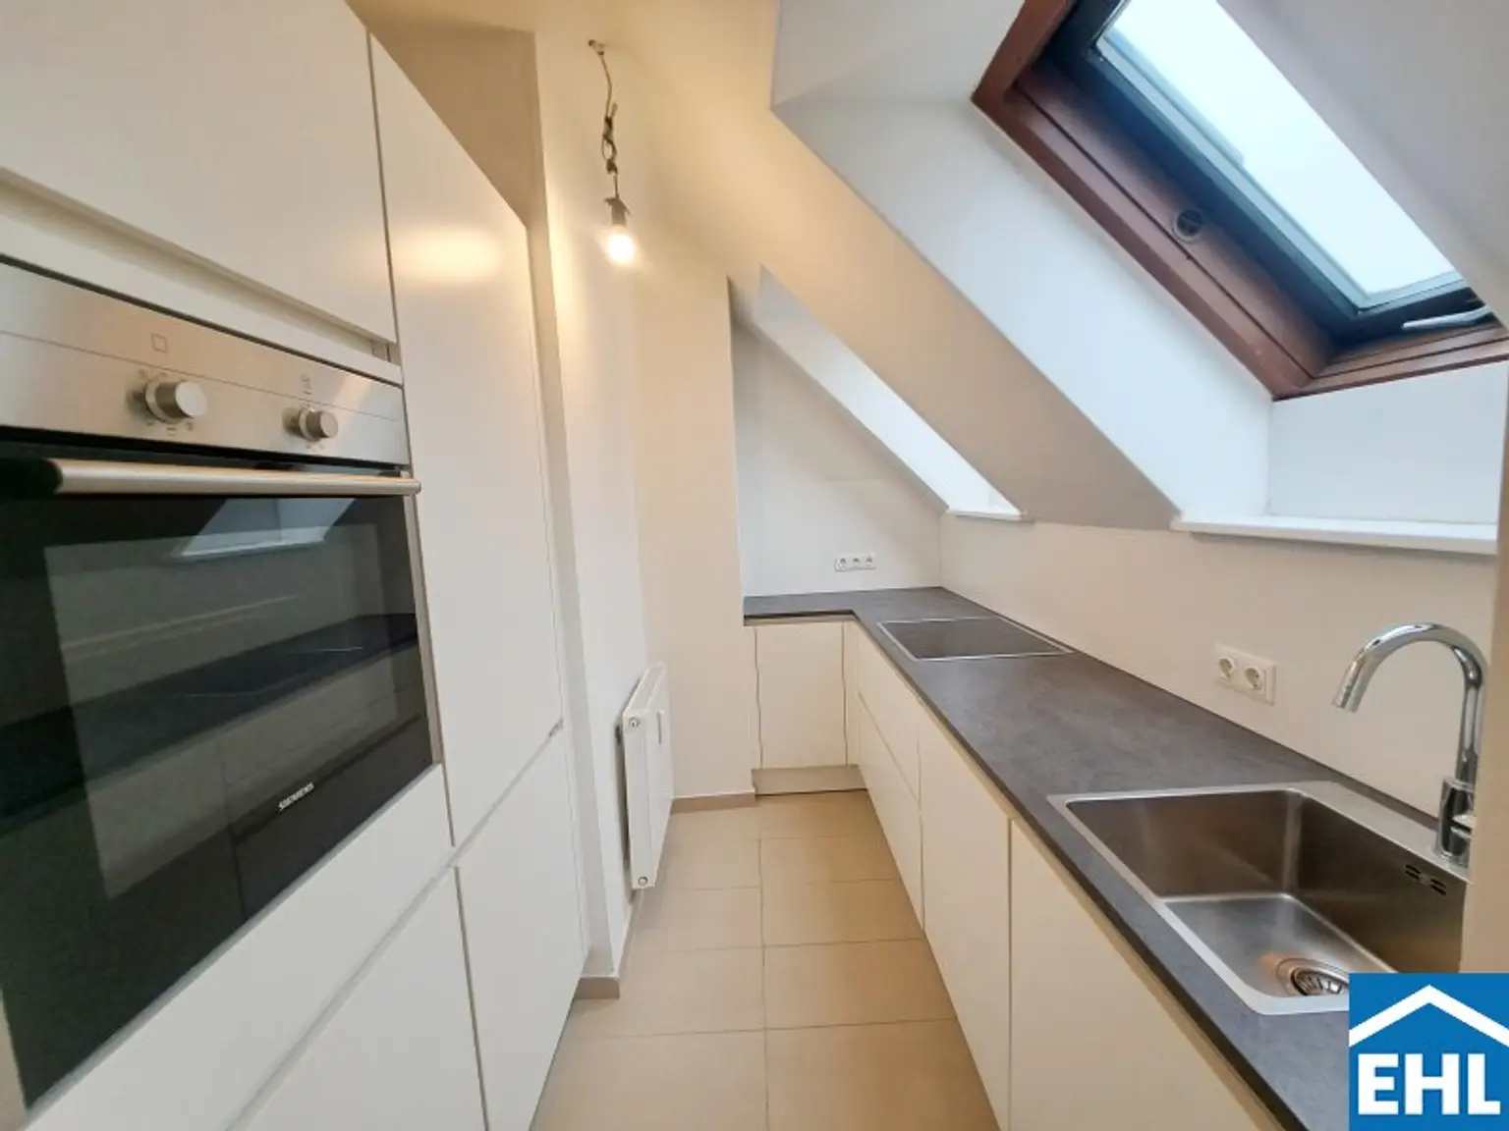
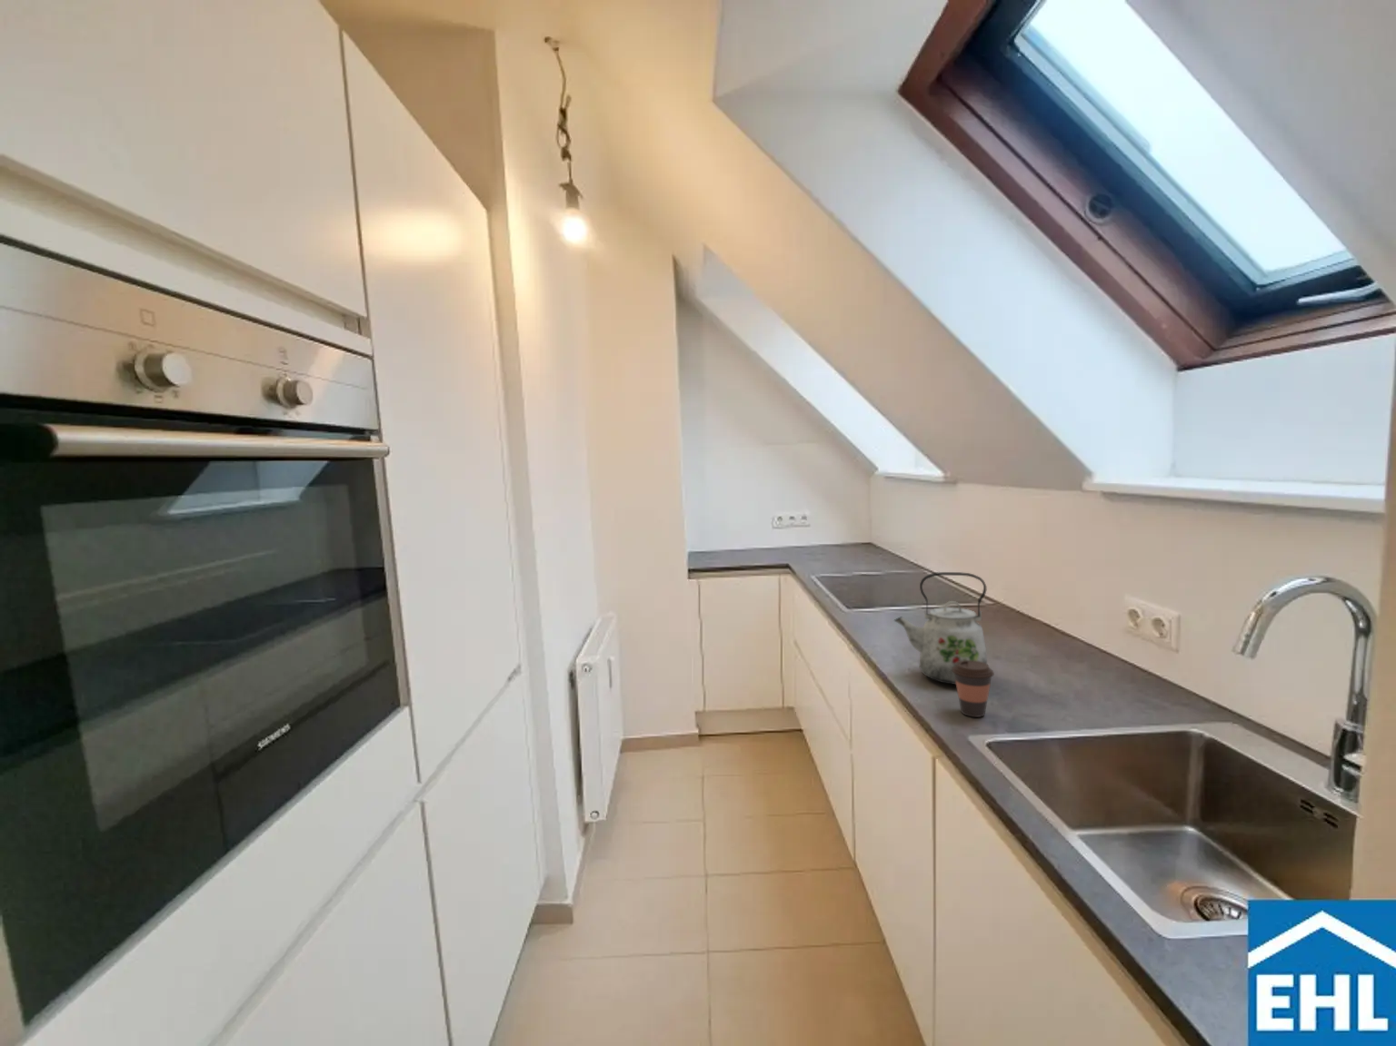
+ kettle (939, 625)
+ coffee cup (973, 688)
